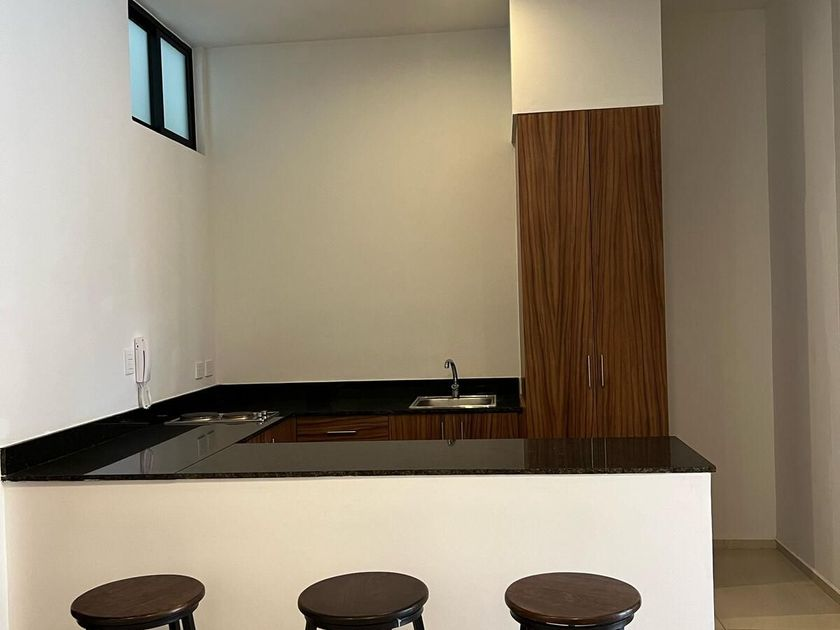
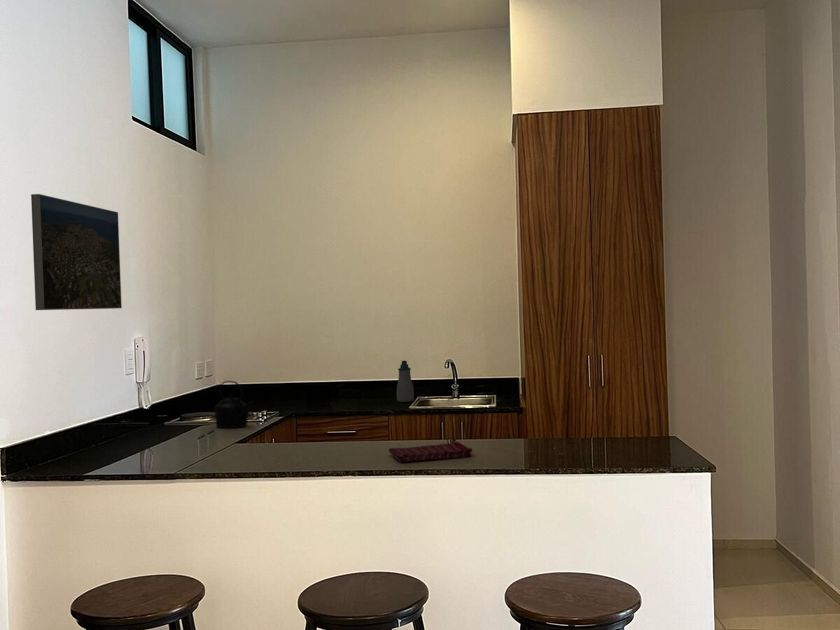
+ kettle (236, 403)
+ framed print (80, 256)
+ dish towel (430, 451)
+ soap bottle (404, 381)
